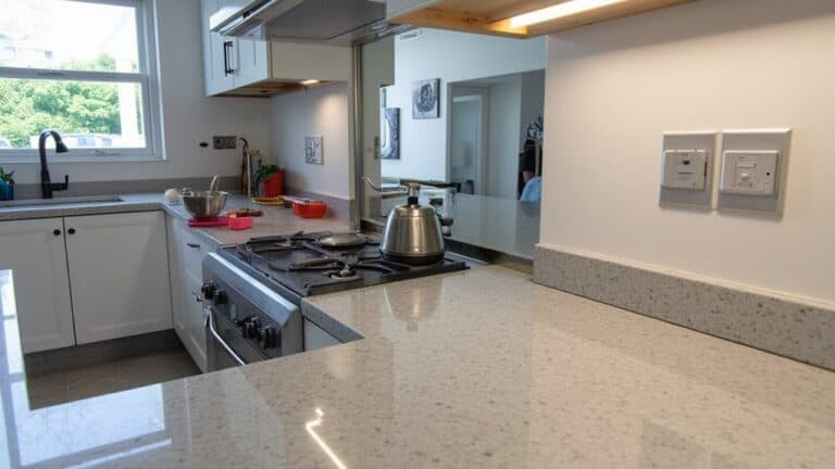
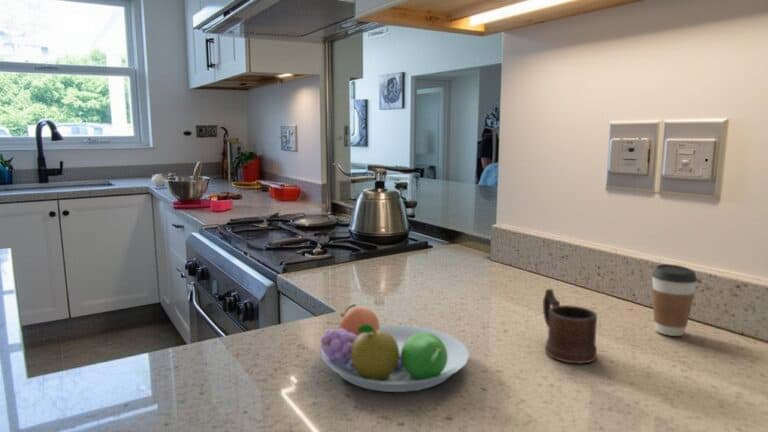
+ fruit bowl (395, 338)
+ coffee cup (672, 300)
+ mug (564, 323)
